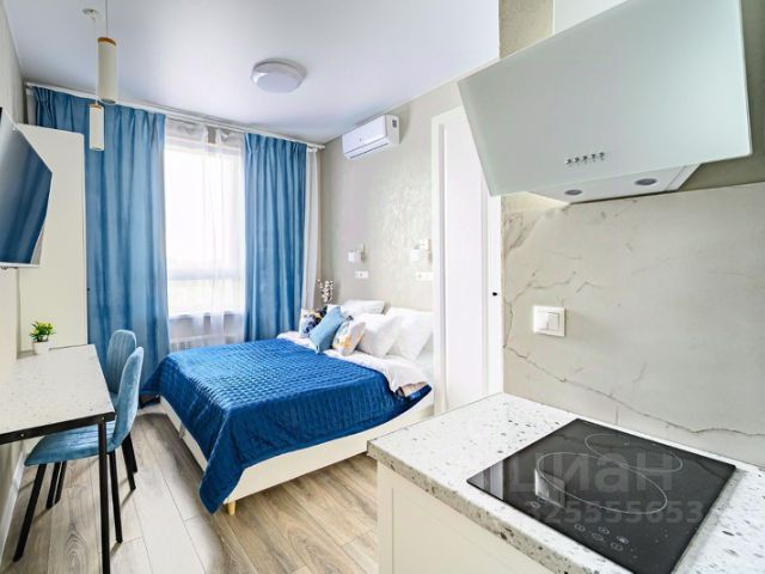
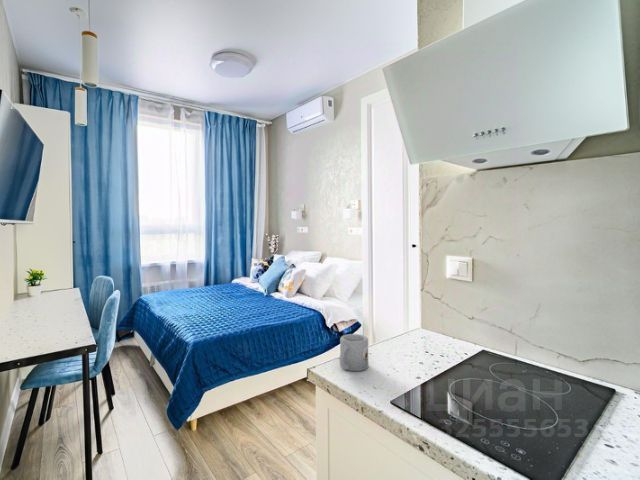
+ mug (351, 353)
